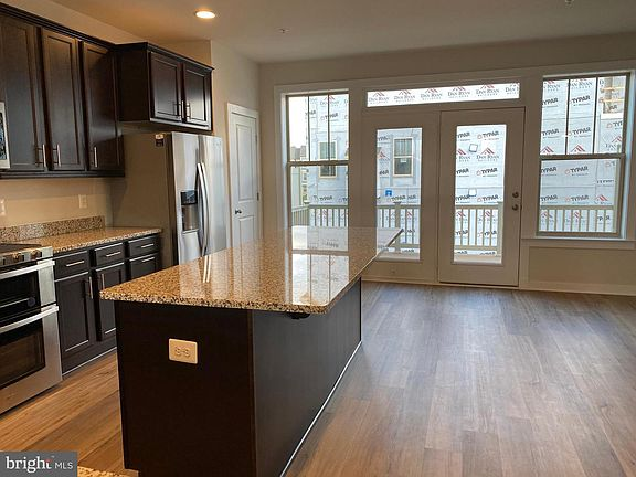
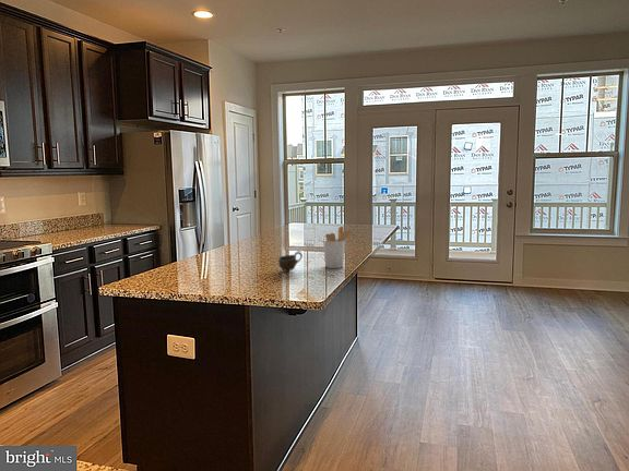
+ utensil holder (339, 246)
+ cup (288, 261)
